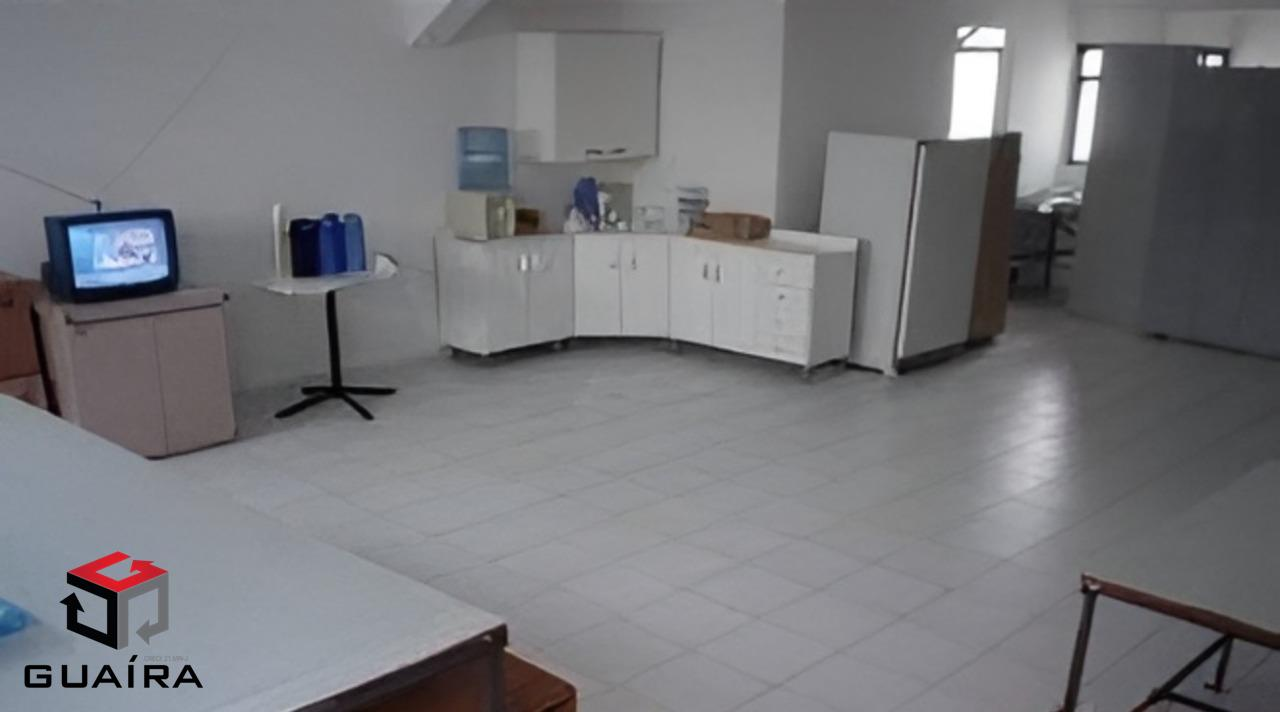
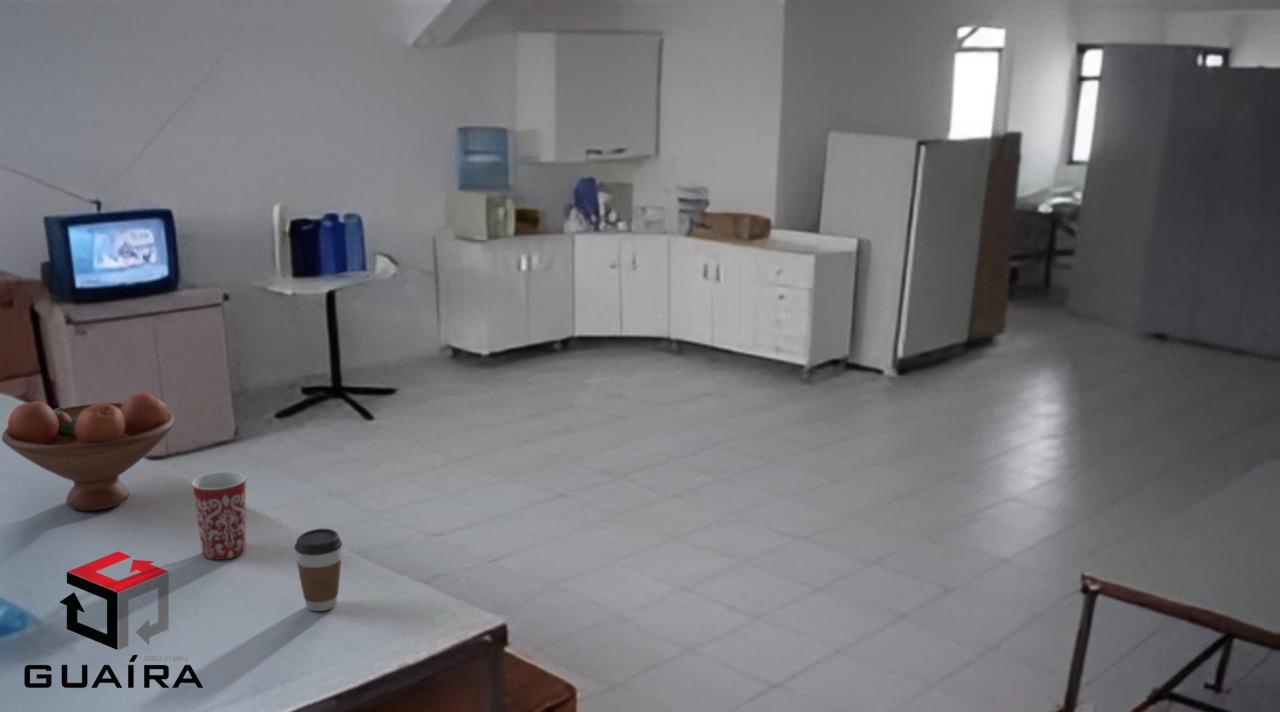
+ mug (218, 512)
+ coffee cup (319, 570)
+ fruit bowl (93, 447)
